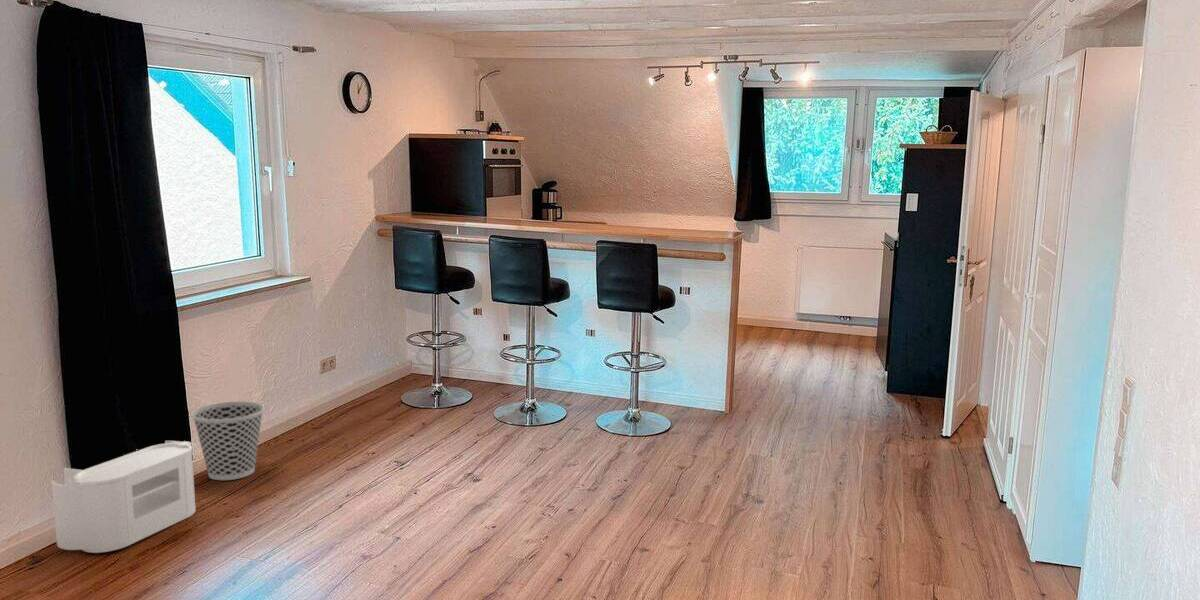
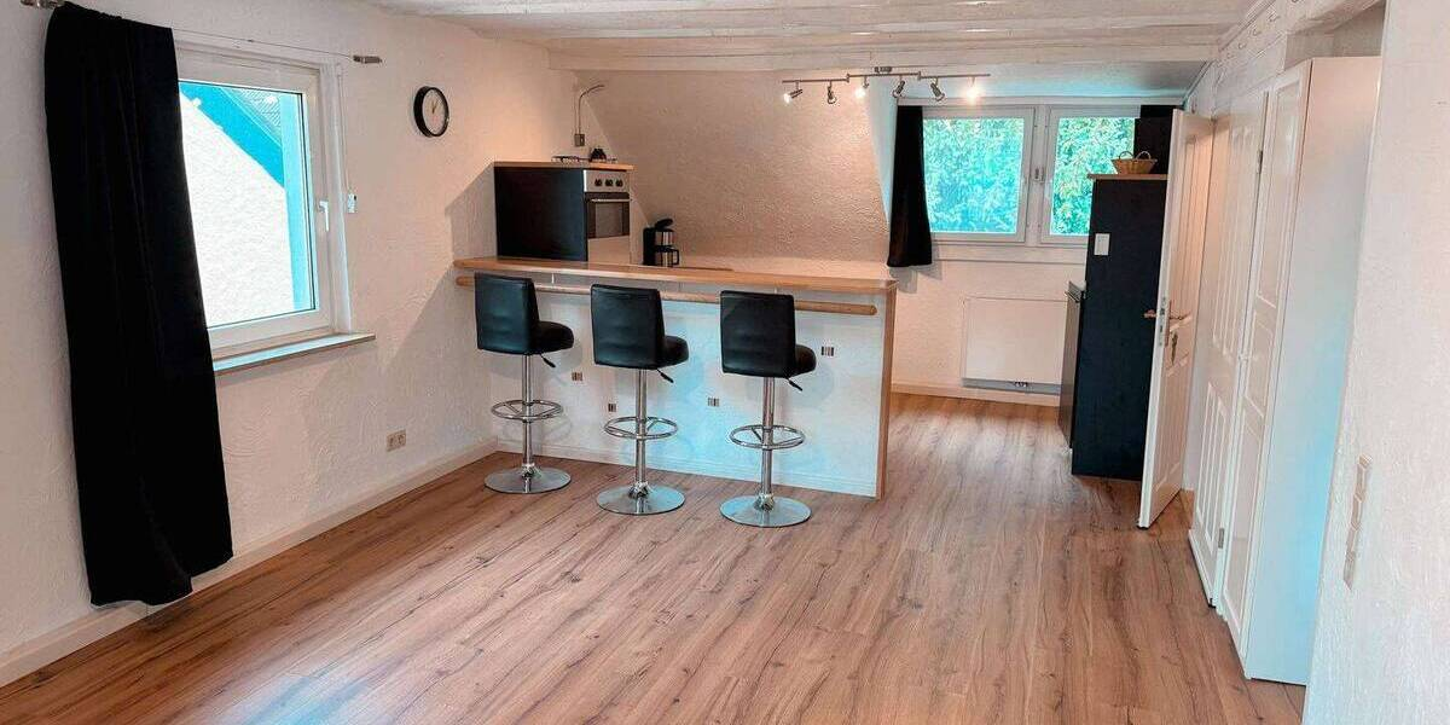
- air purifier (128, 491)
- wastebasket (230, 441)
